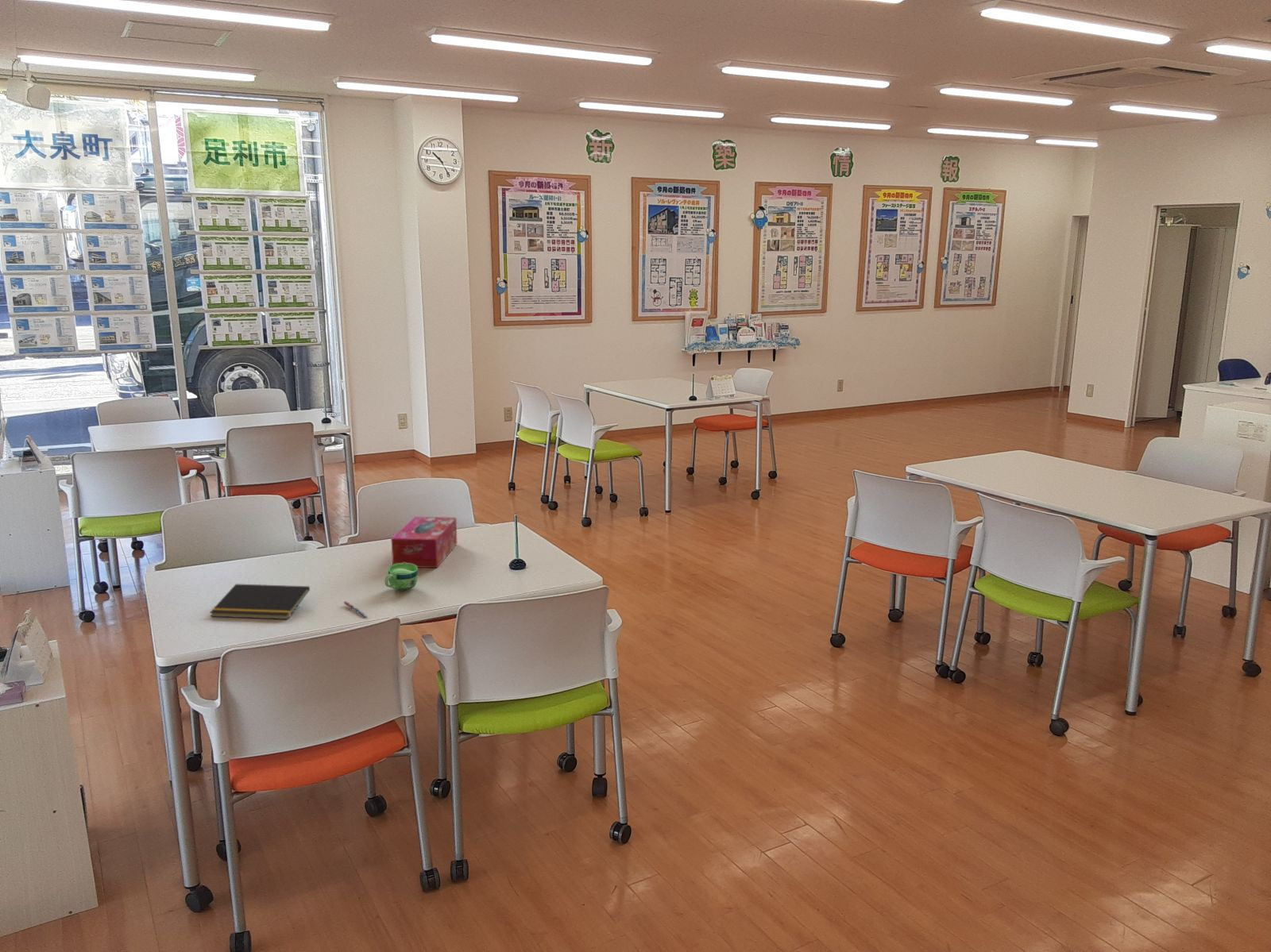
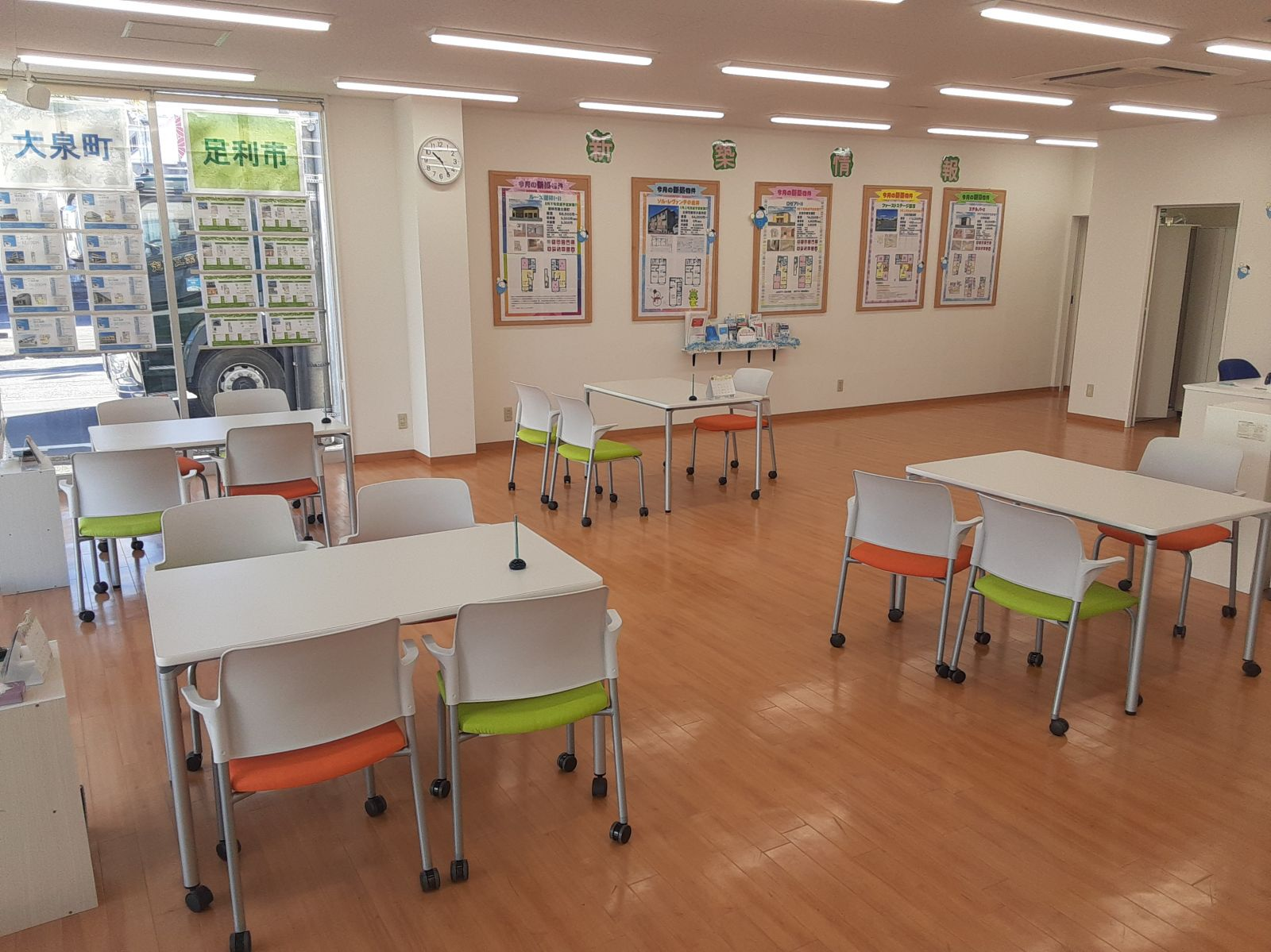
- cup (400, 579)
- pen (355, 608)
- tissue box (425, 541)
- notepad (261, 600)
